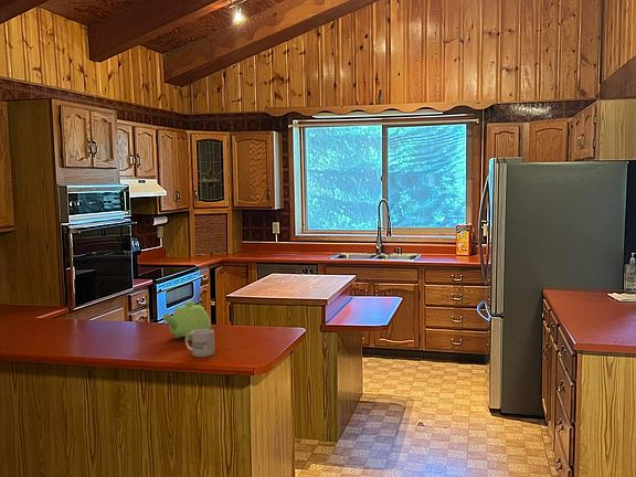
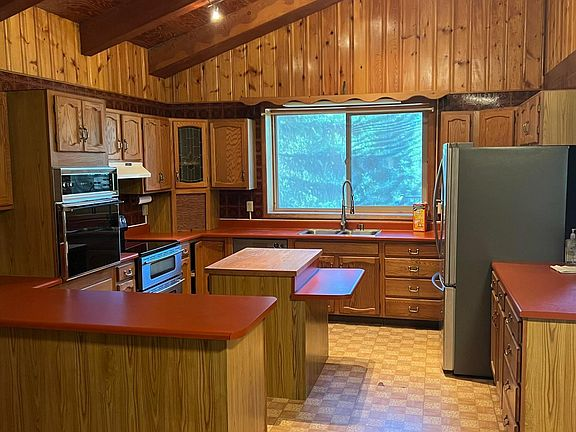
- mug (199, 341)
- teapot (184, 320)
